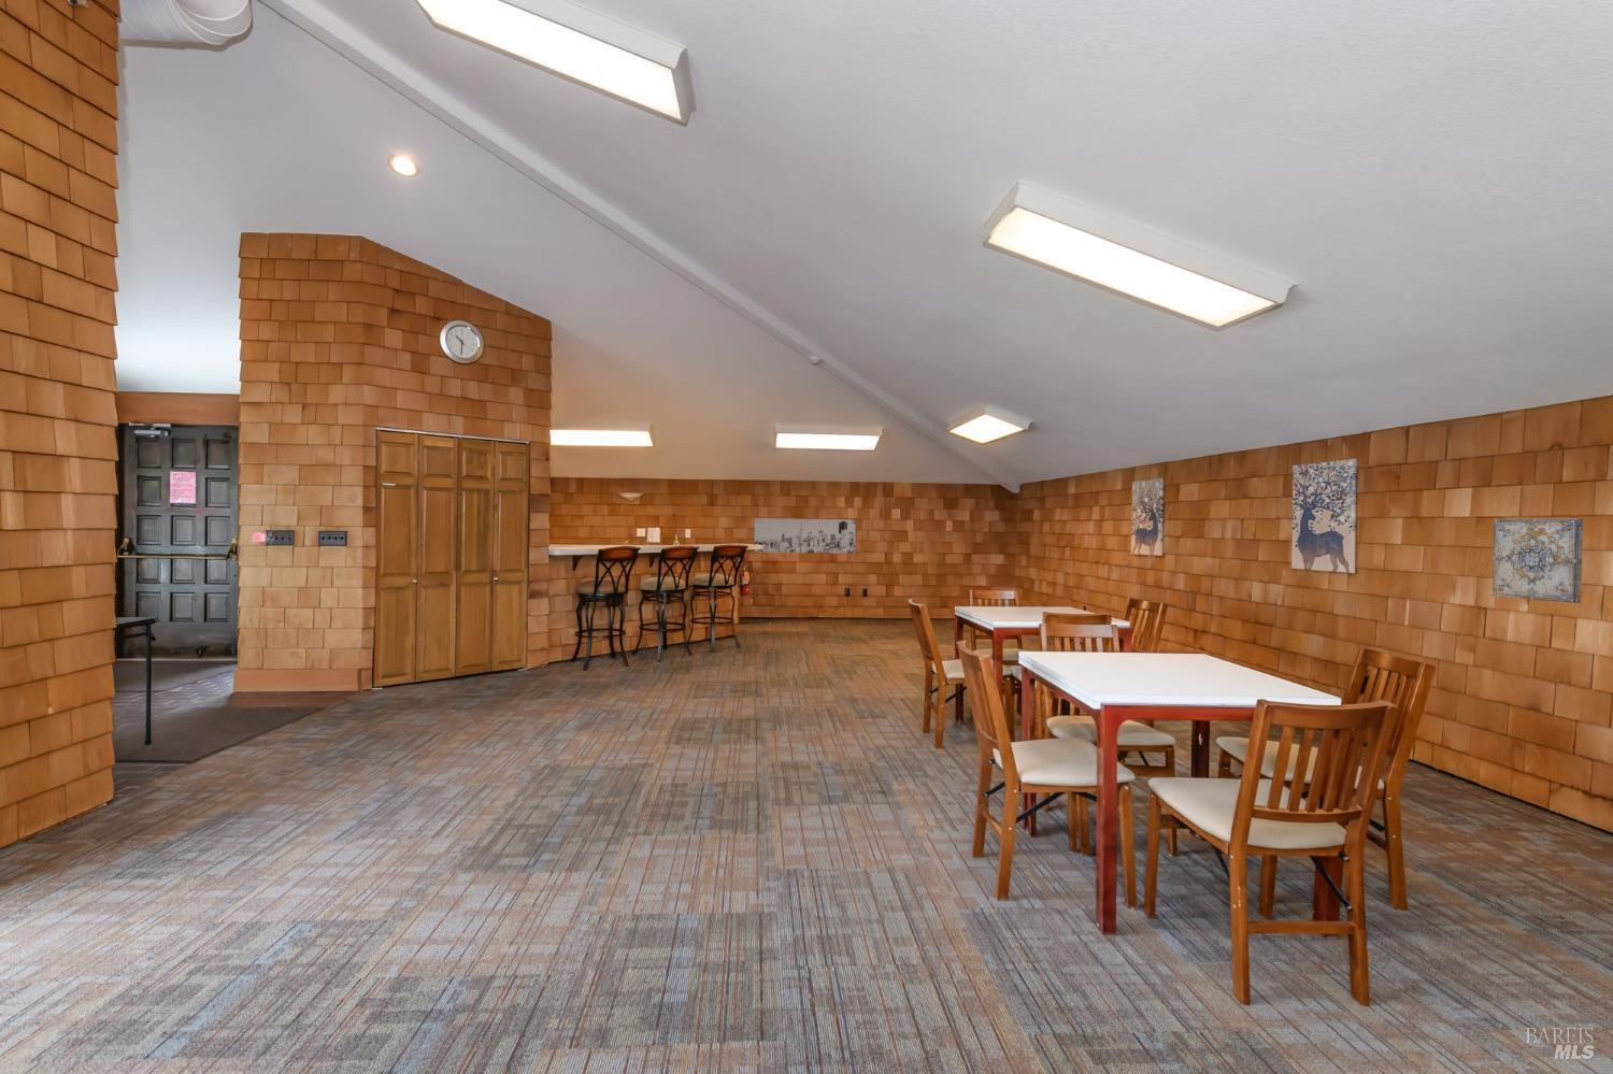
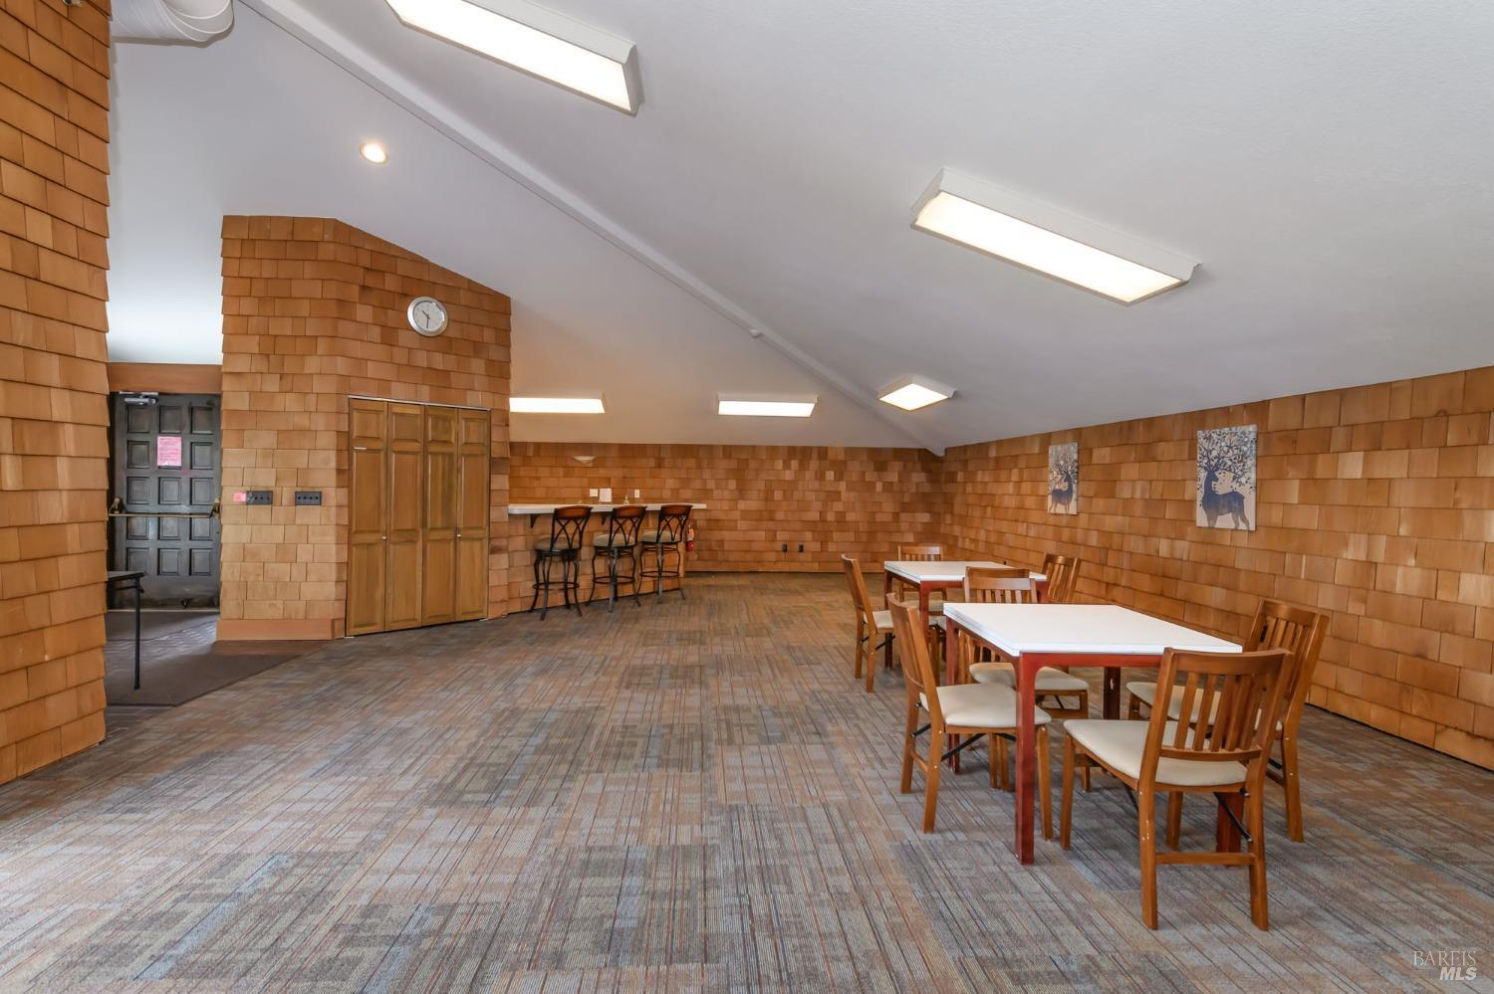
- wall art (804, 536)
- wall art (1534, 559)
